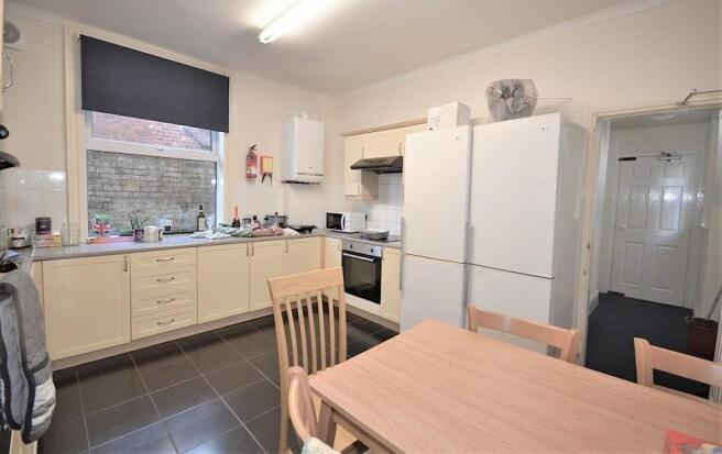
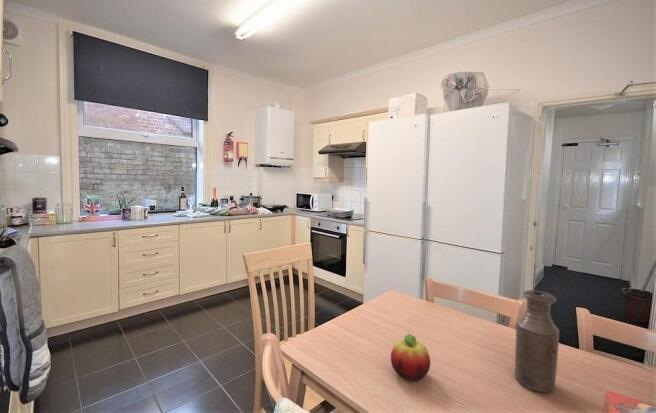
+ fruit (410, 357)
+ bottle (536, 338)
